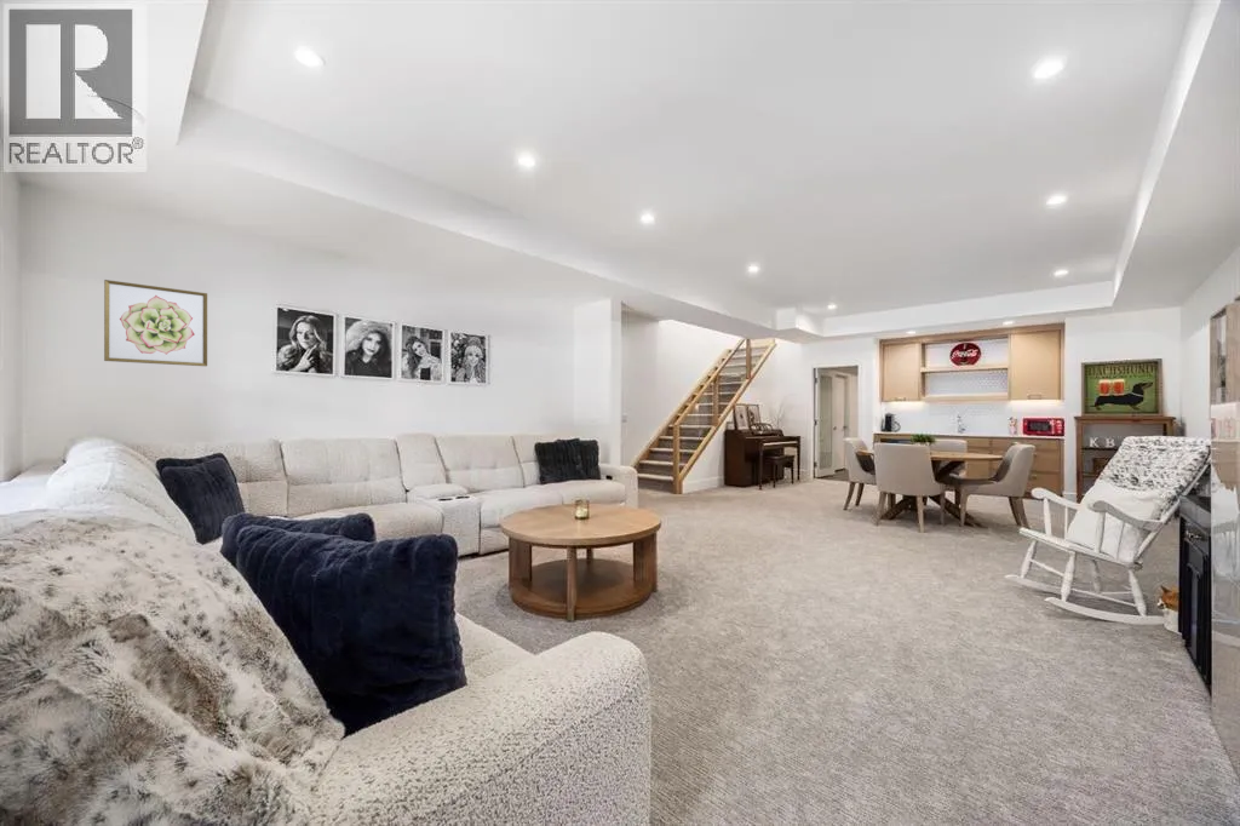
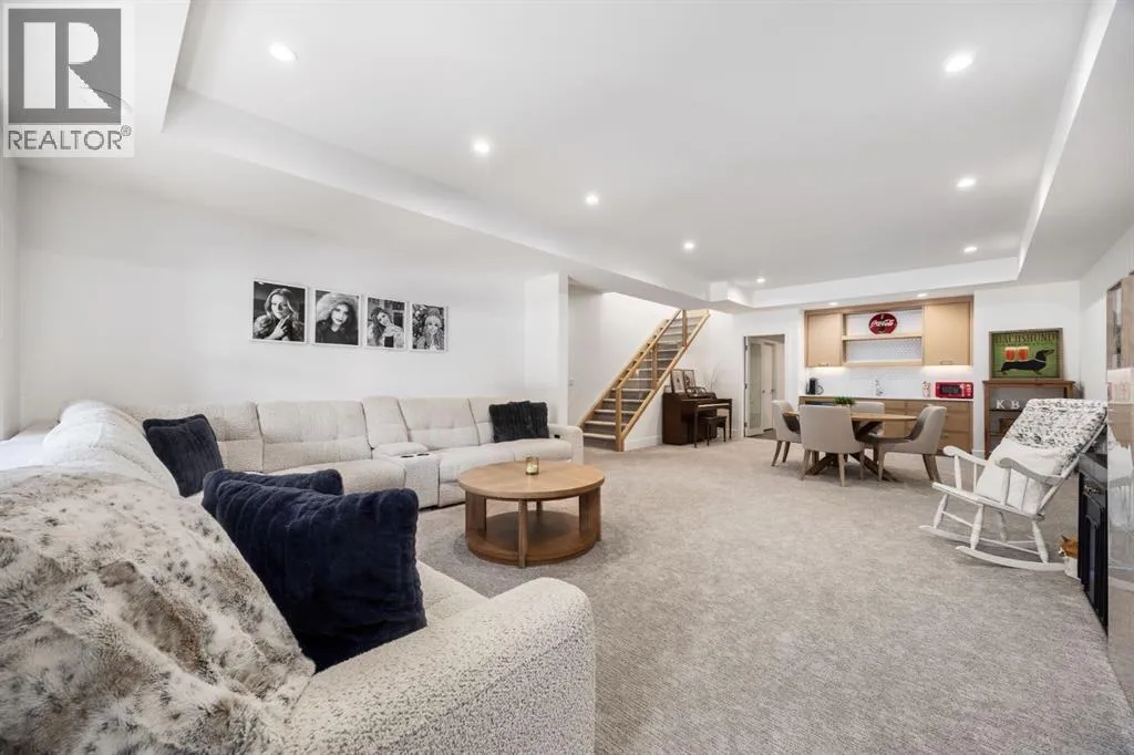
- wall art (157, 325)
